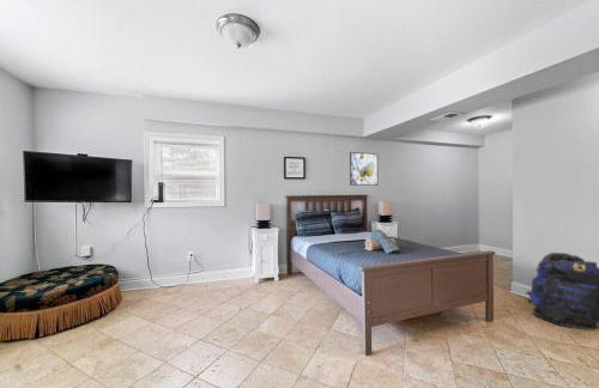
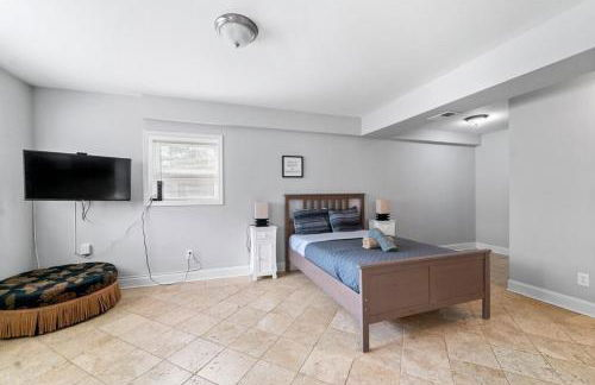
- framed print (364, 169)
- backpack (564, 285)
